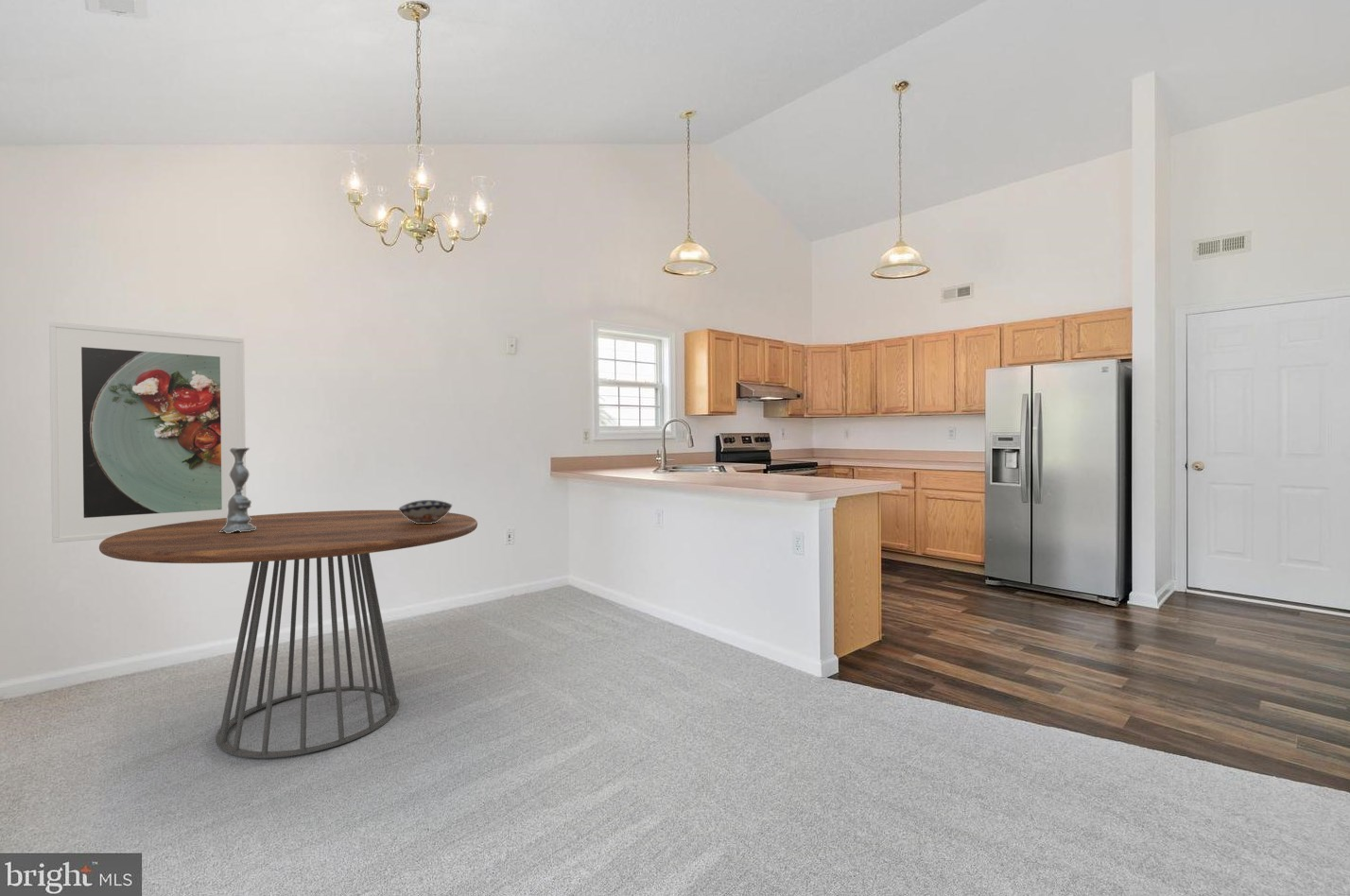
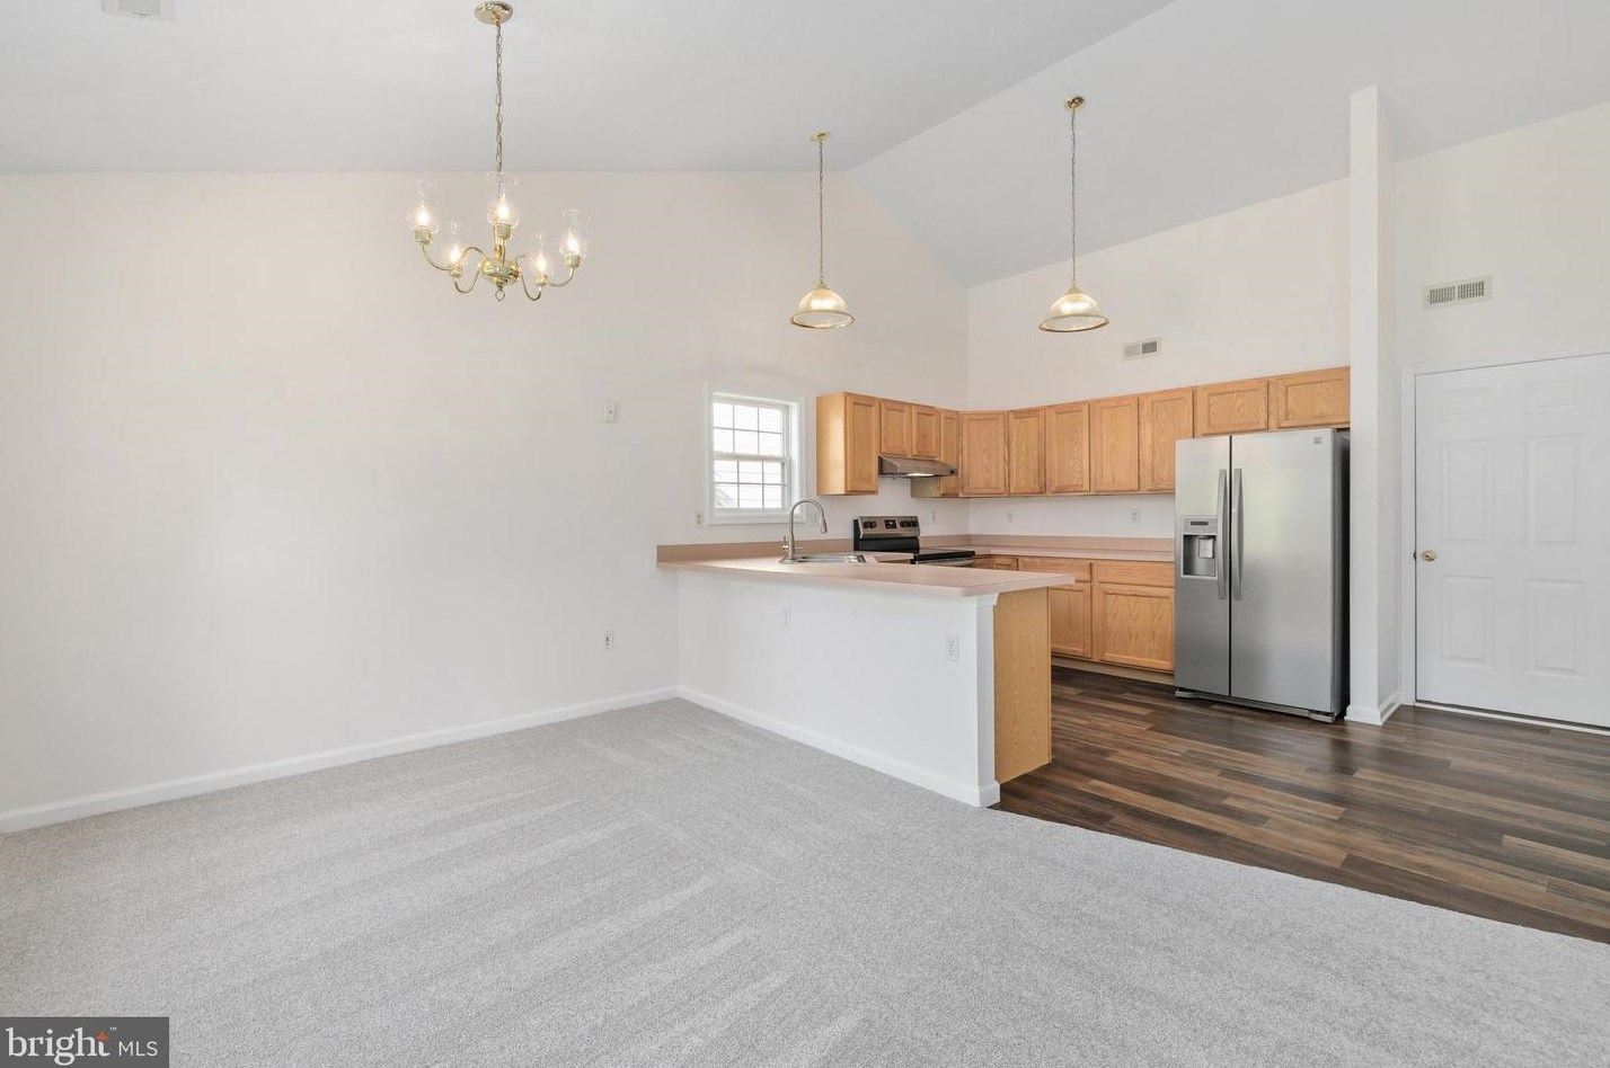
- decorative bowl (425, 510)
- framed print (155, 433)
- candlestick (235, 489)
- dining table (318, 621)
